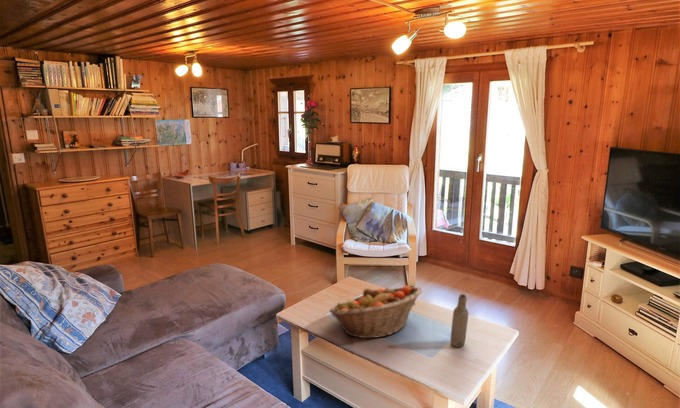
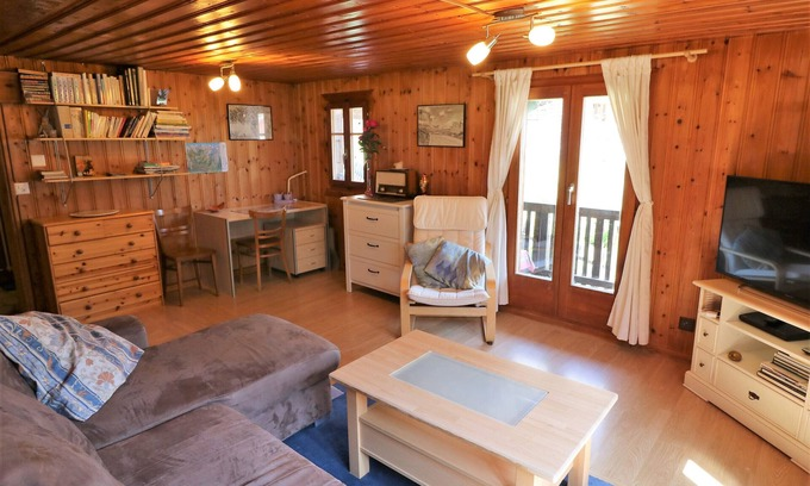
- bottle (459, 319)
- fruit basket (376, 307)
